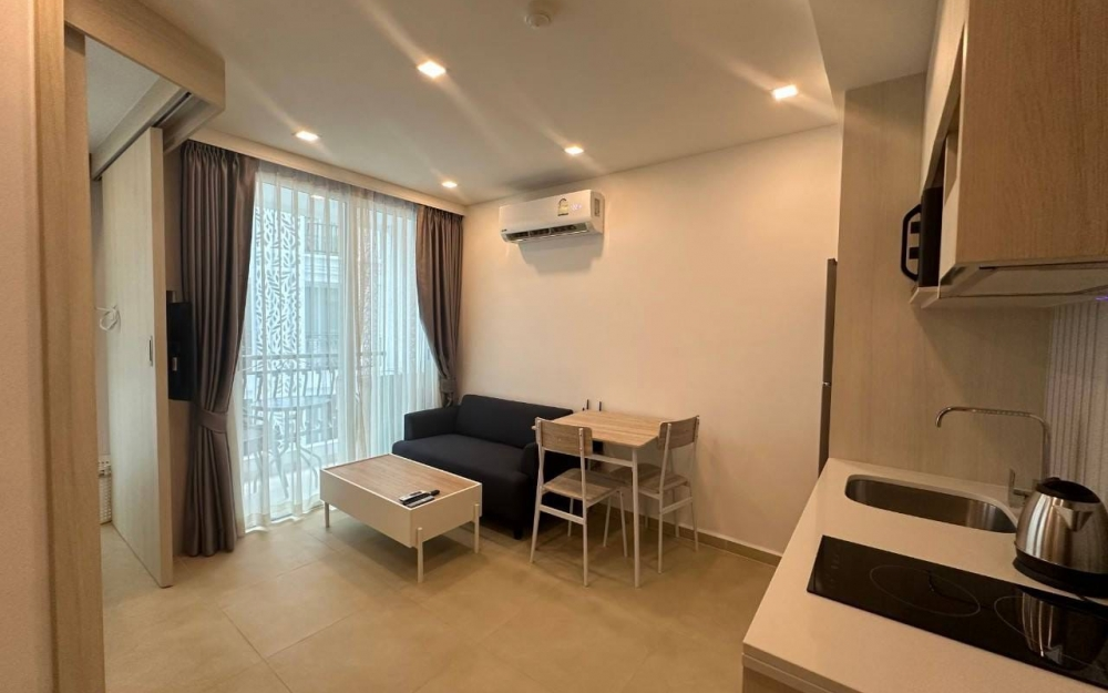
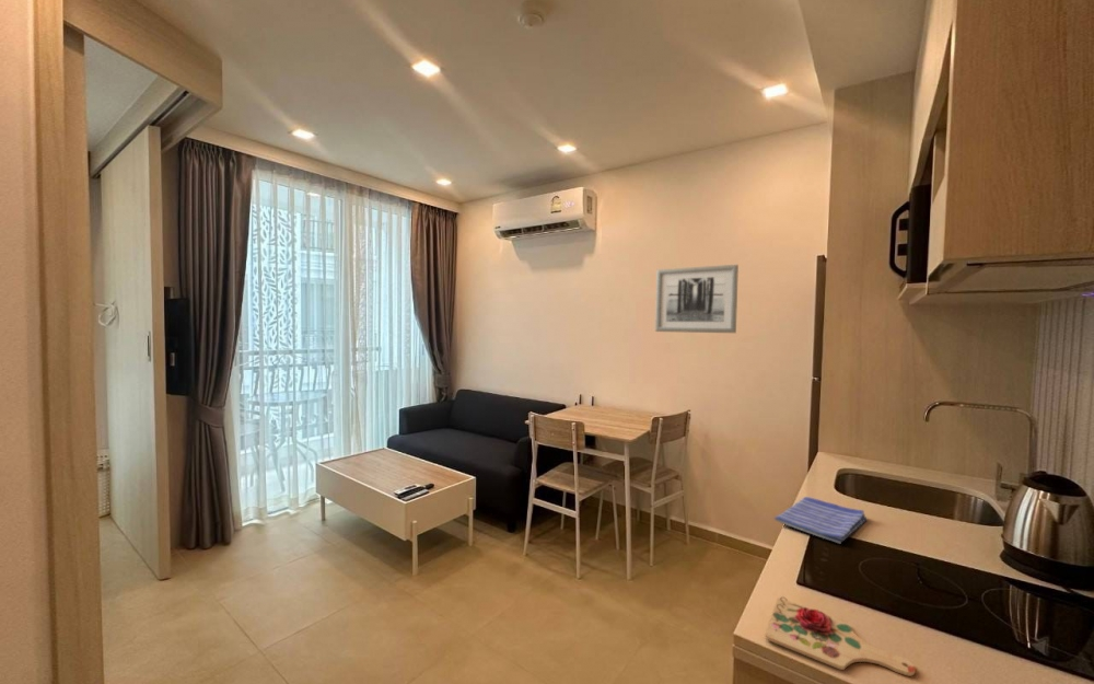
+ wall art (694, 300)
+ cutting board (837, 636)
+ dish towel (821, 515)
